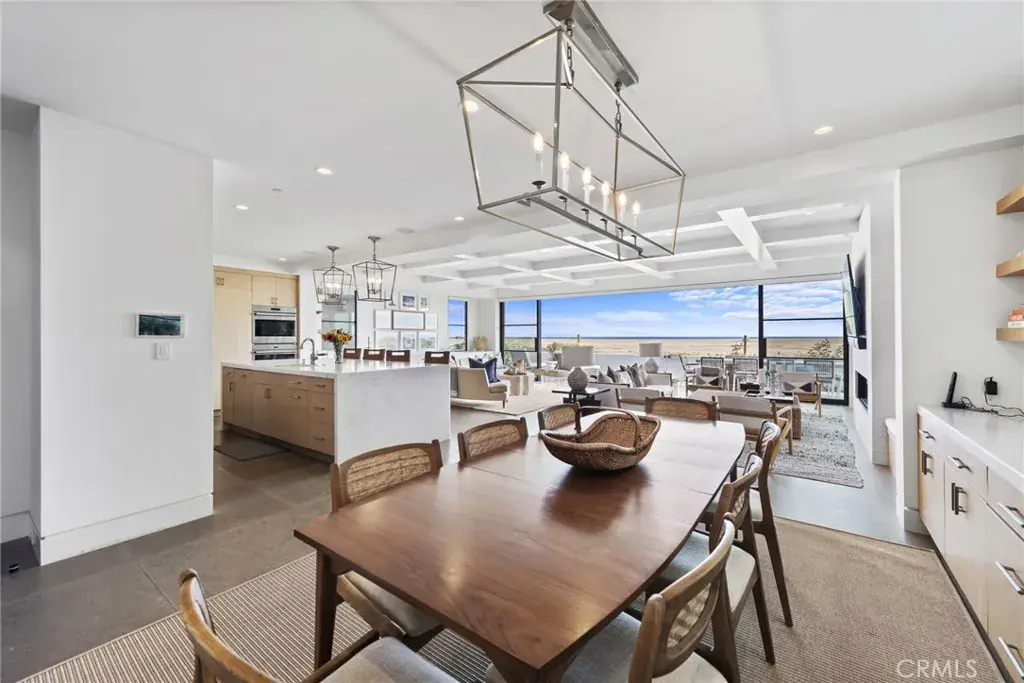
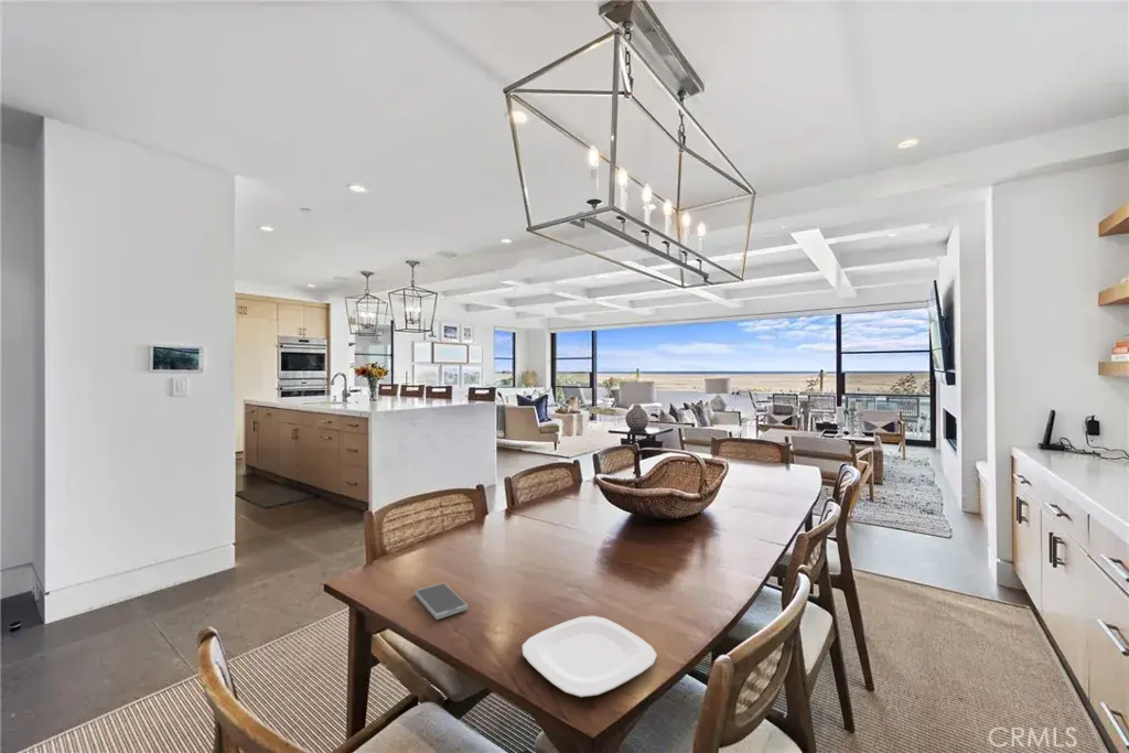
+ smartphone (440, 600)
+ plate (588, 653)
